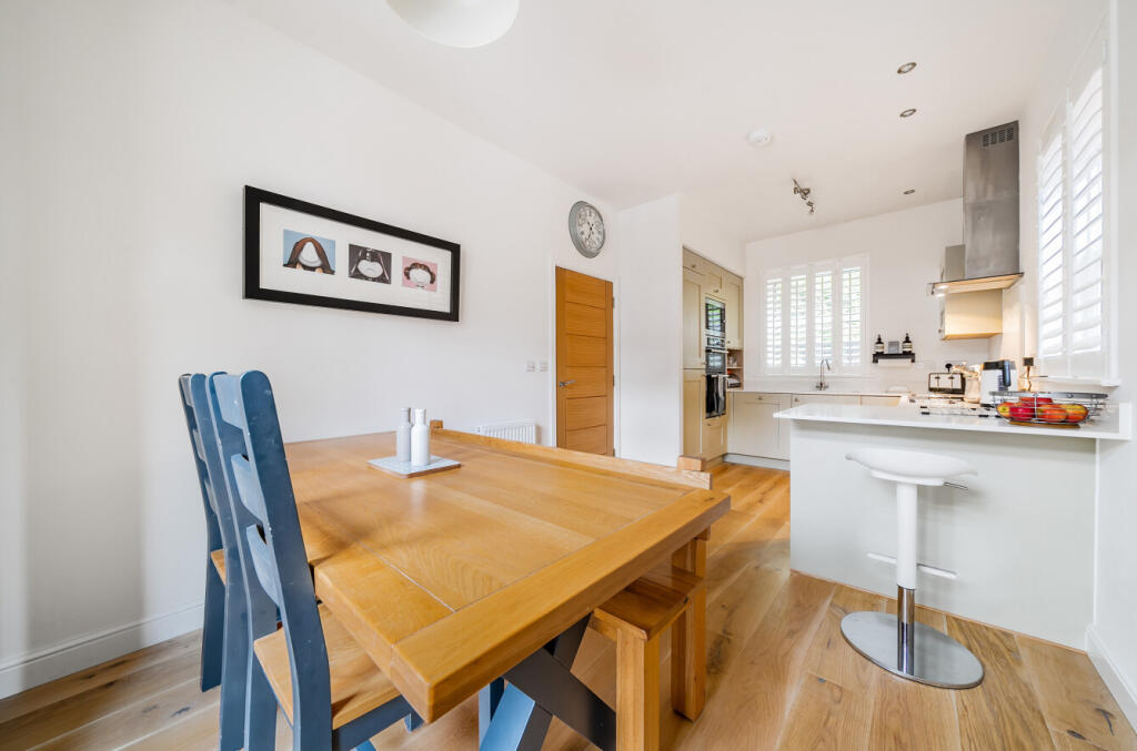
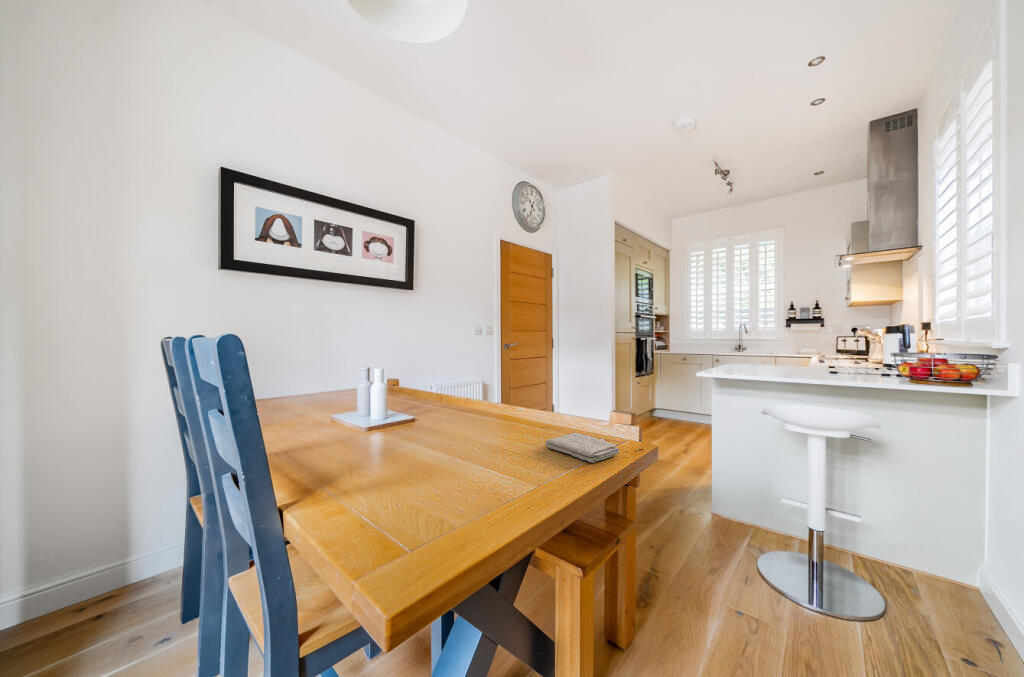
+ washcloth (581, 445)
